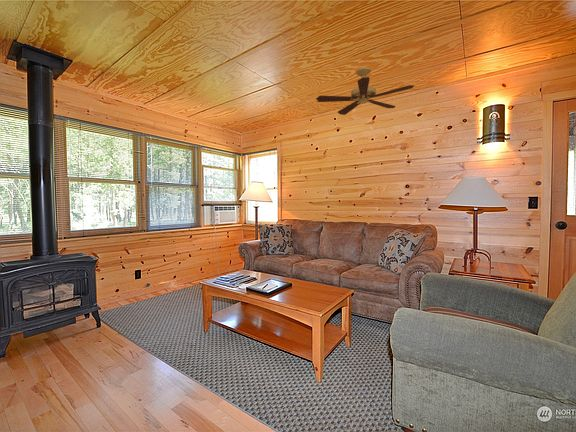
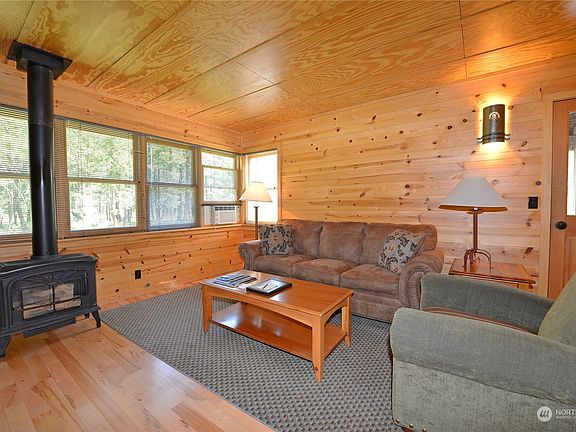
- ceiling fan (362, 85)
